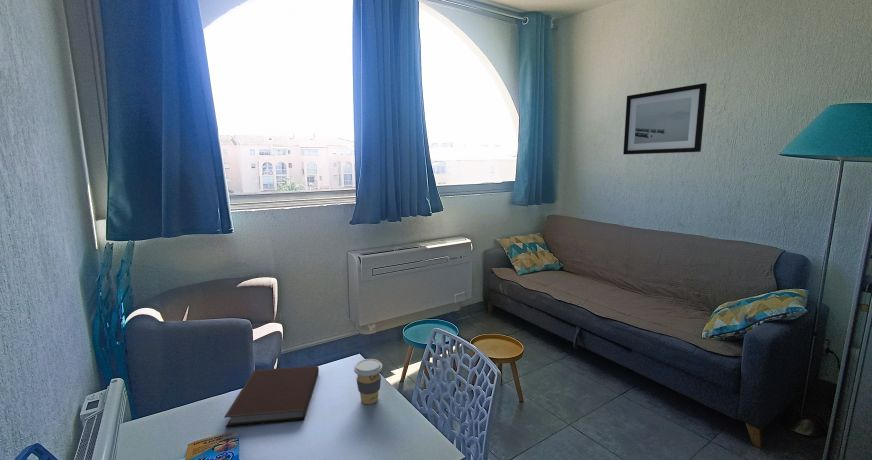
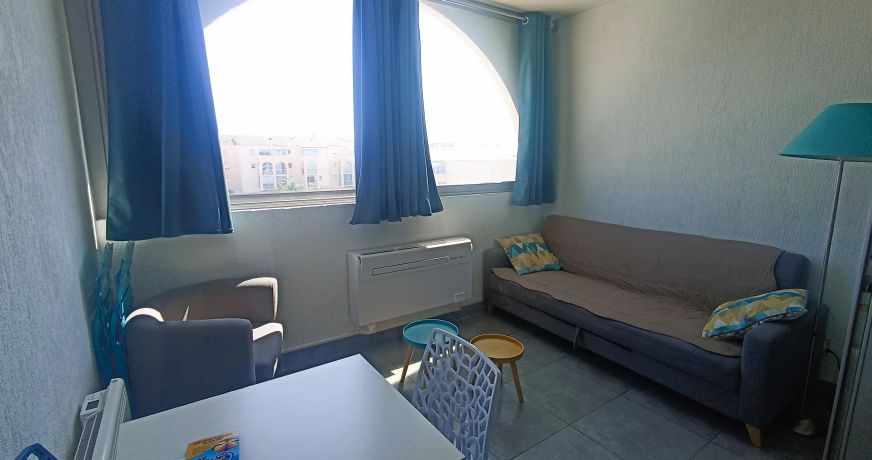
- wall art (661, 122)
- notebook (277, 393)
- coffee cup (368, 382)
